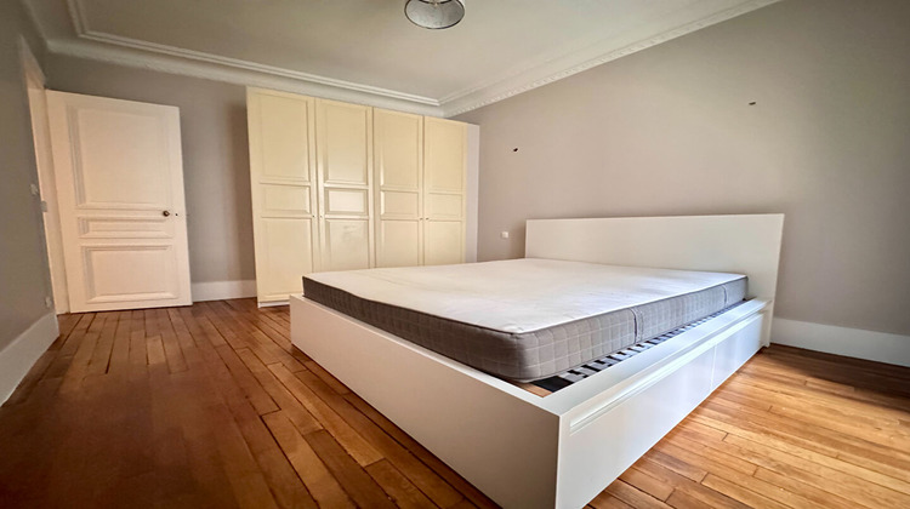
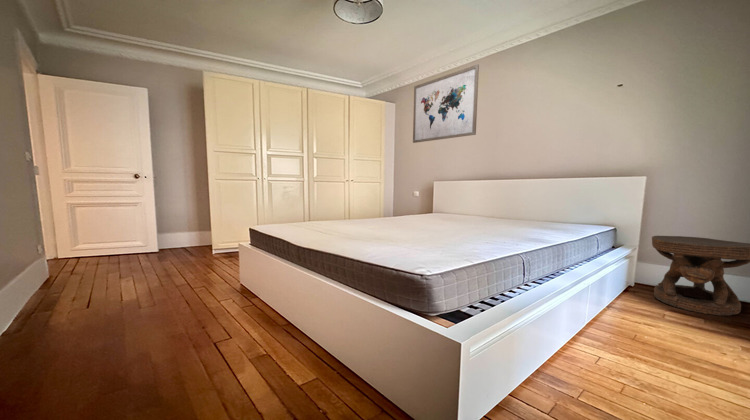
+ side table (697, 271)
+ wall art (442, 108)
